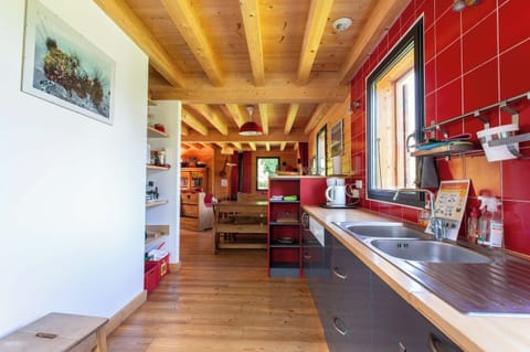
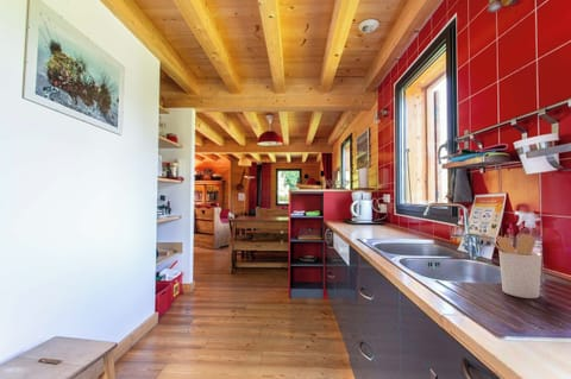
+ utensil holder (509, 261)
